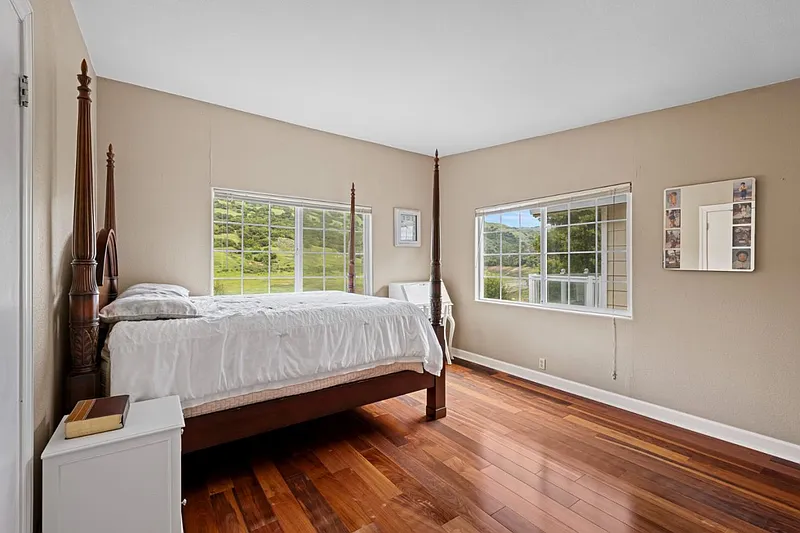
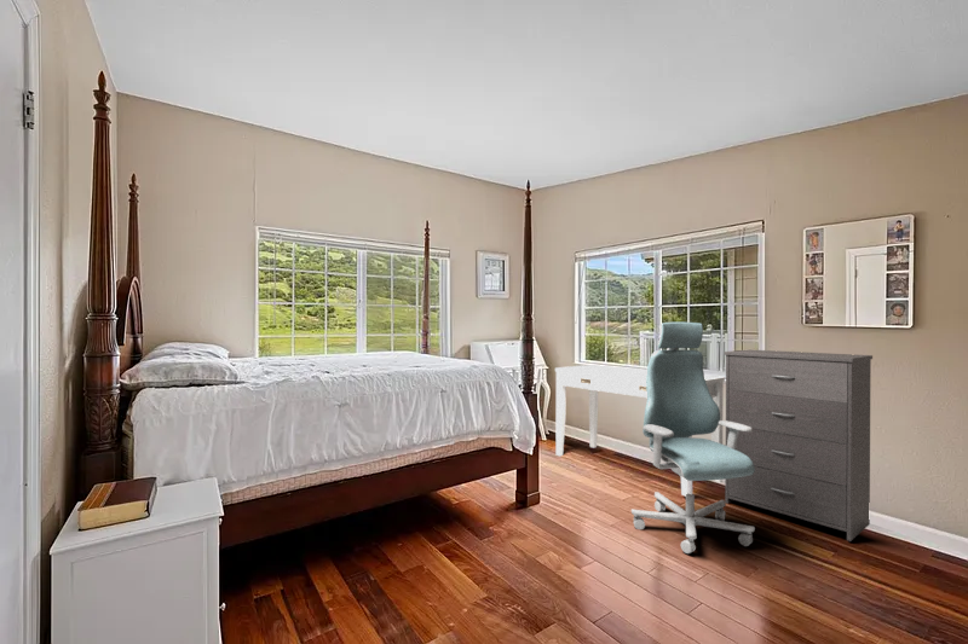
+ dresser (794, 434)
+ office chair (686, 424)
+ desk (633, 395)
